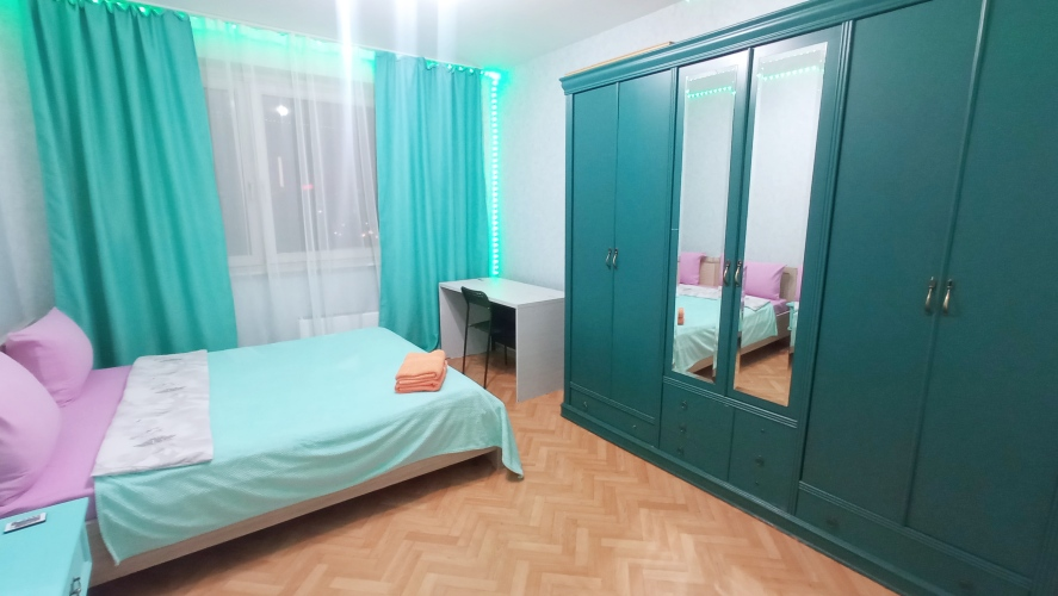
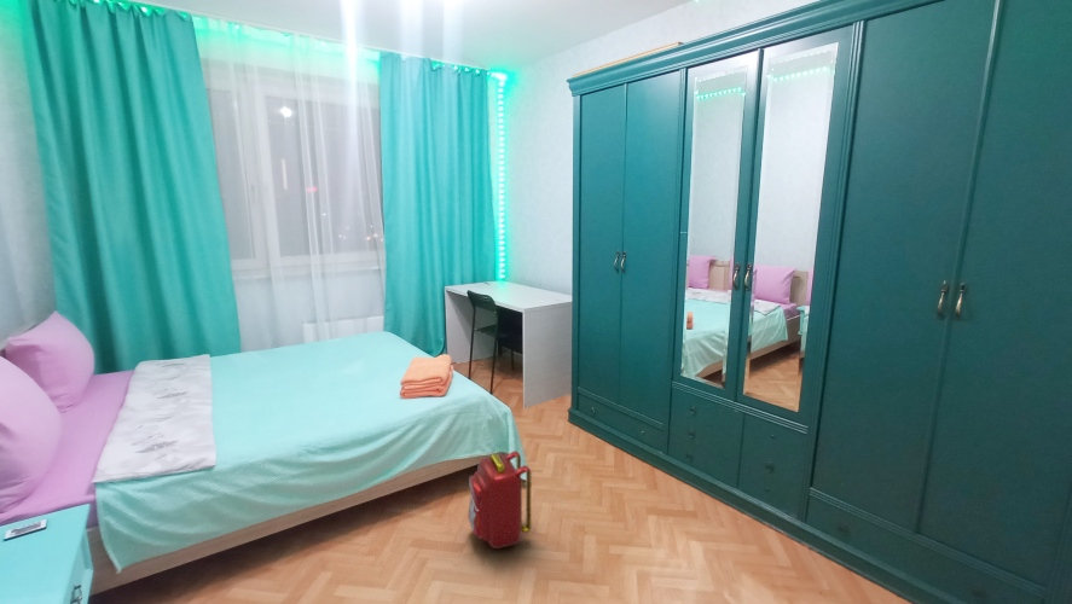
+ backpack (498, 498)
